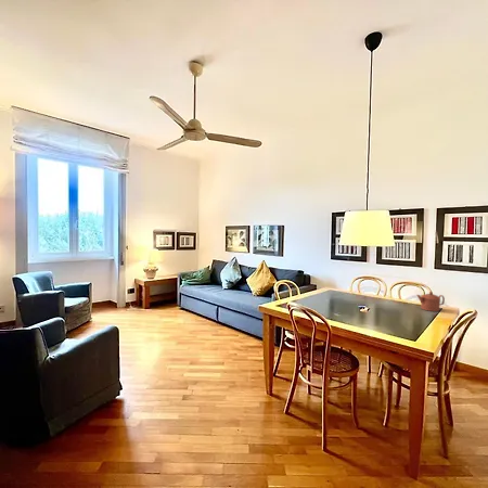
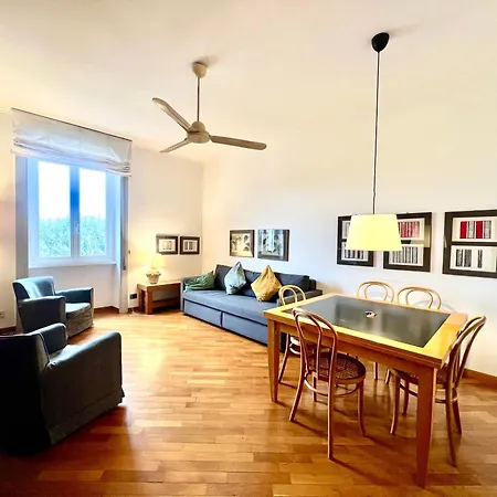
- teapot (429, 299)
